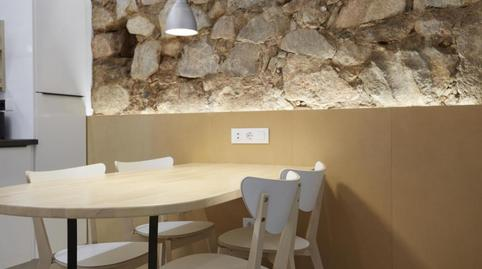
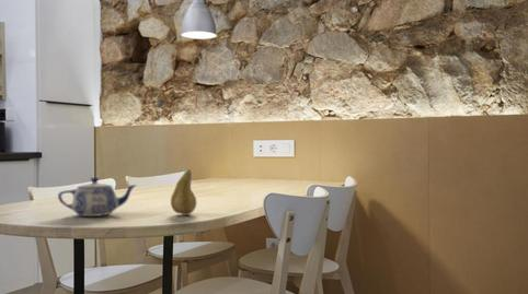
+ teapot (99, 196)
+ fruit (183, 191)
